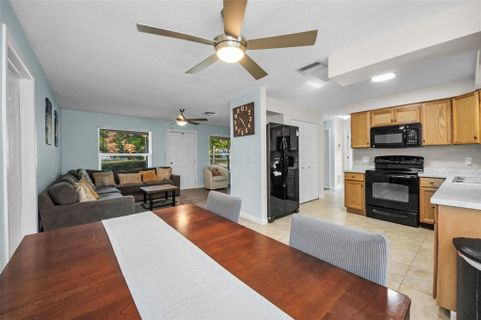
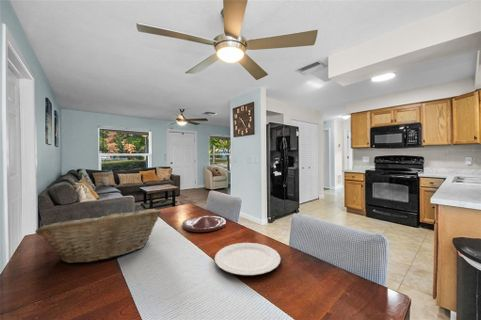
+ fruit basket (107, 228)
+ plate (247, 258)
+ plate (204, 220)
